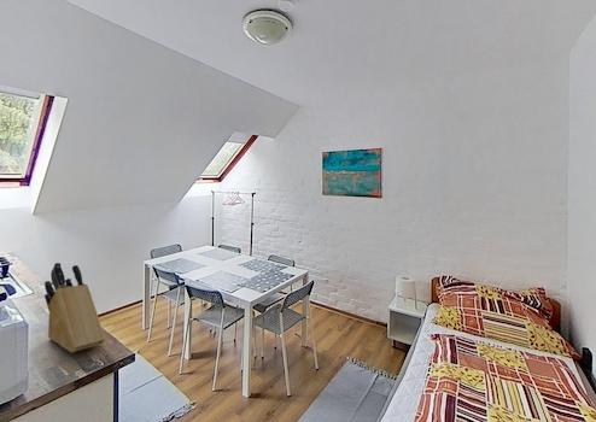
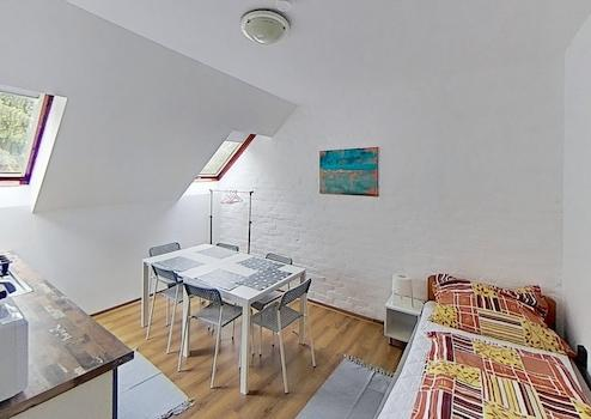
- knife block (72, 301)
